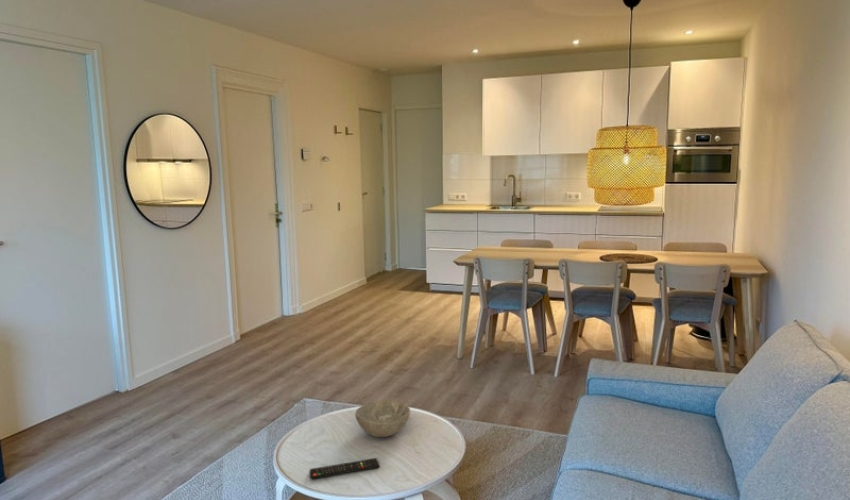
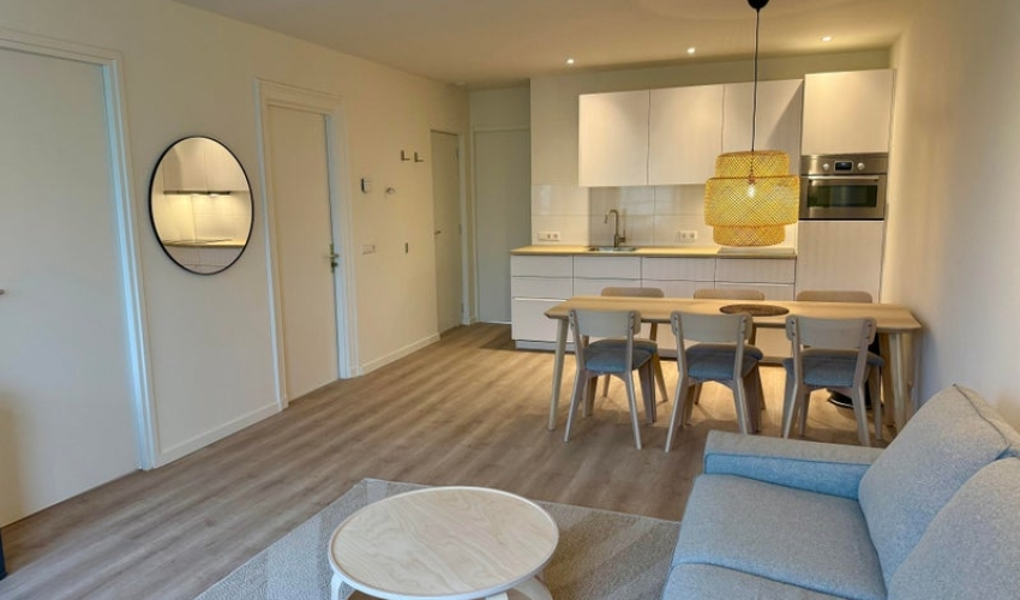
- bowl (383, 422)
- remote control (344, 469)
